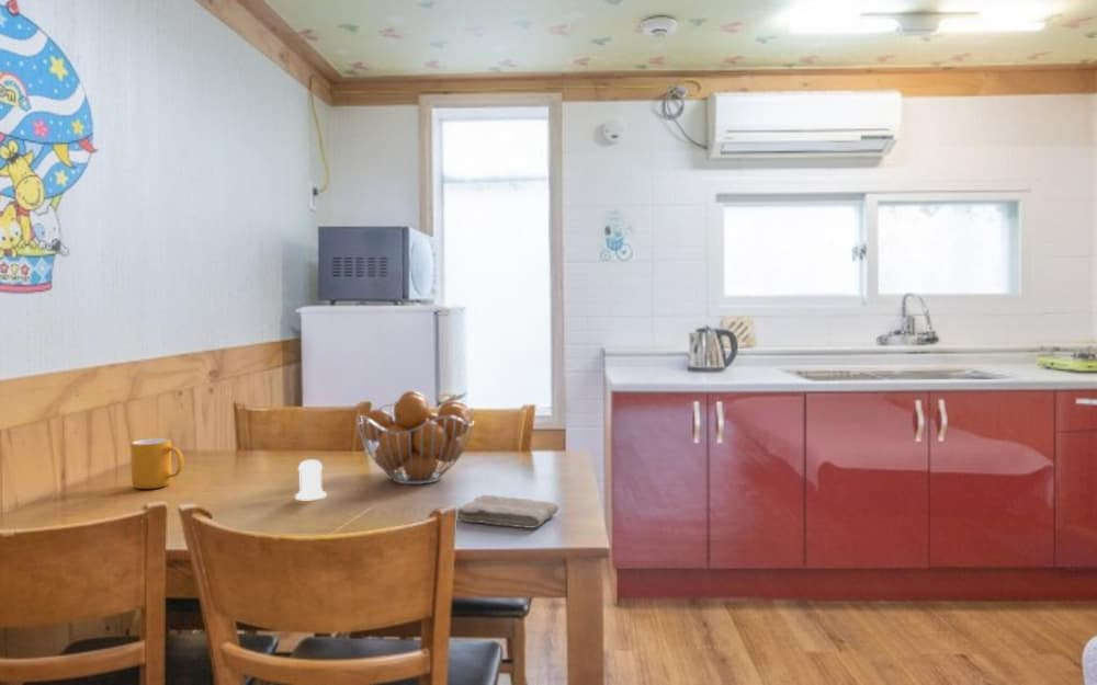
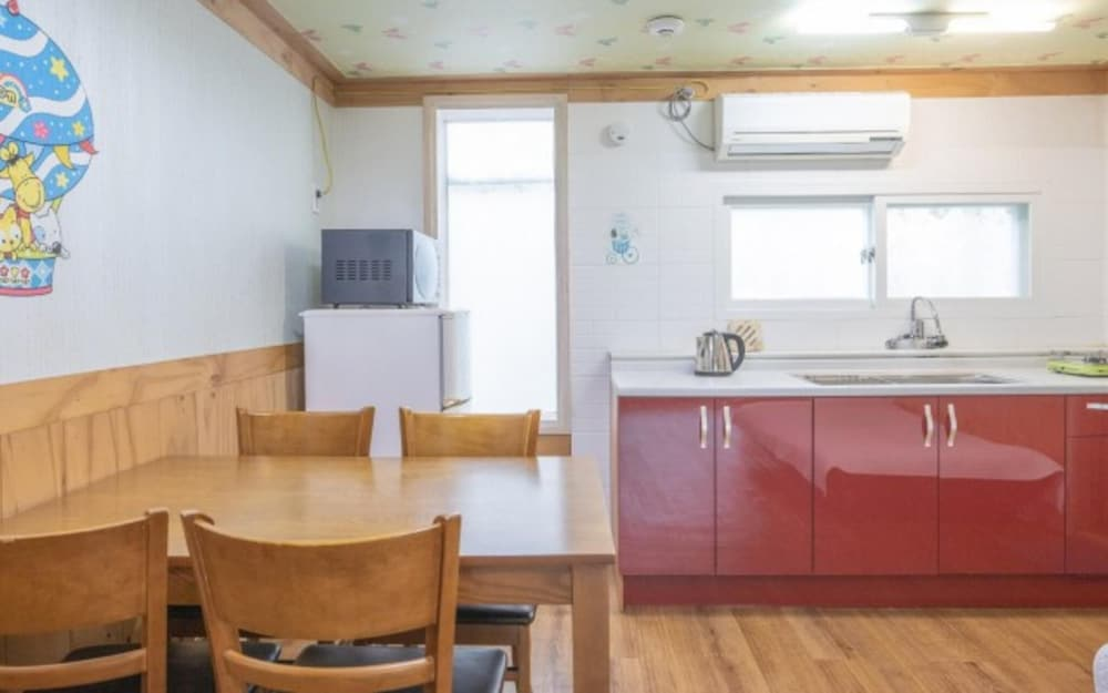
- washcloth (507, 510)
- mug (158, 464)
- salt shaker (310, 478)
- fruit basket (416, 435)
